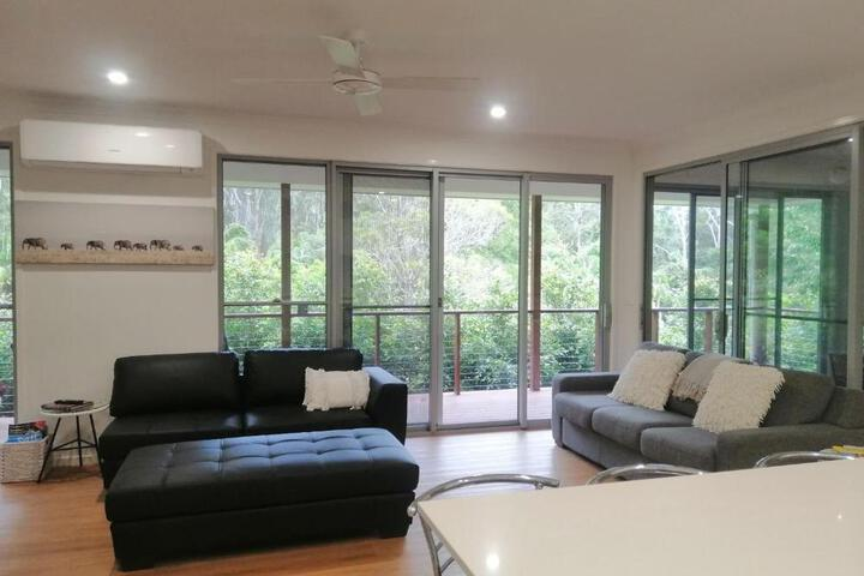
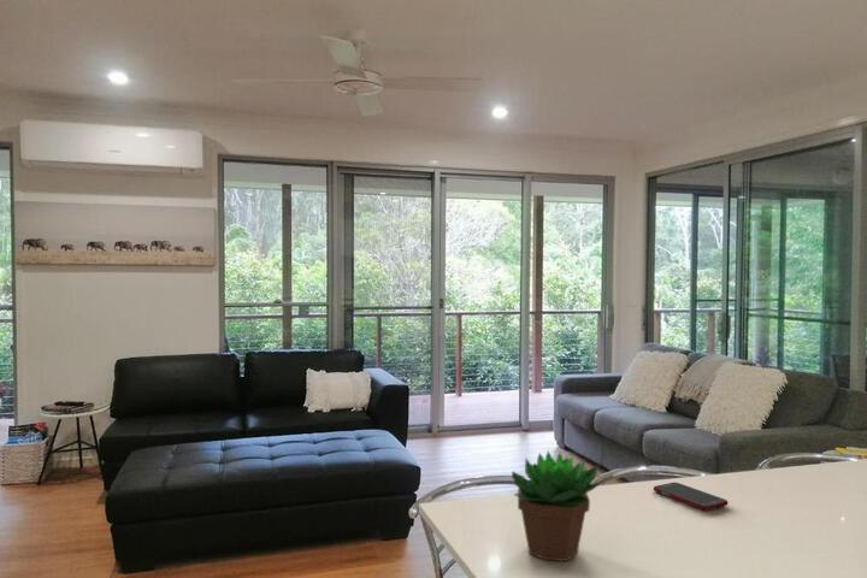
+ succulent plant (555, 503)
+ cell phone (689, 495)
